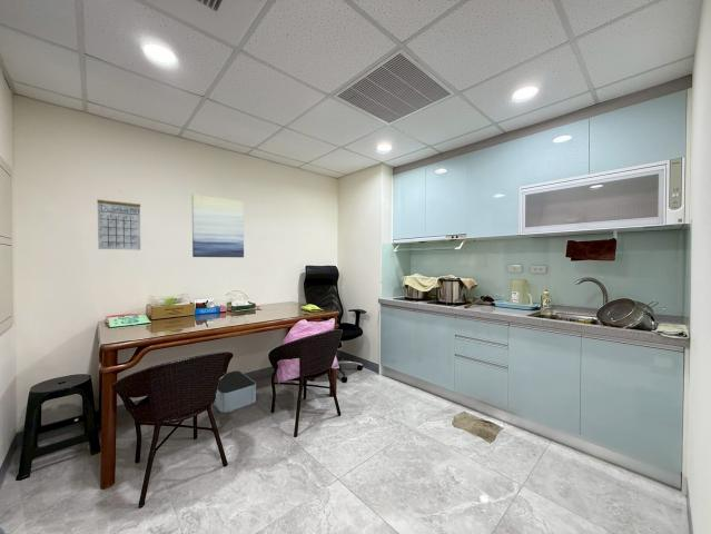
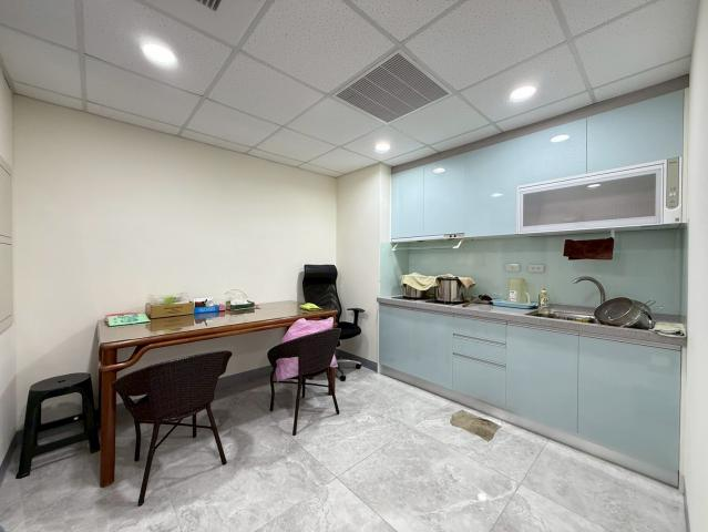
- calendar (119, 219)
- storage bin (230, 389)
- wall art (219, 227)
